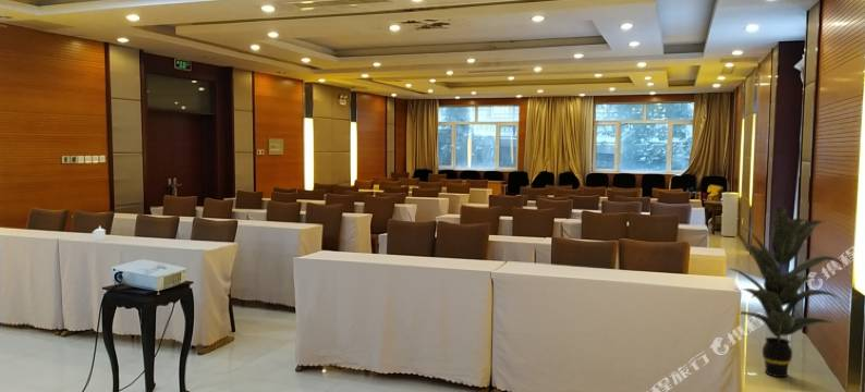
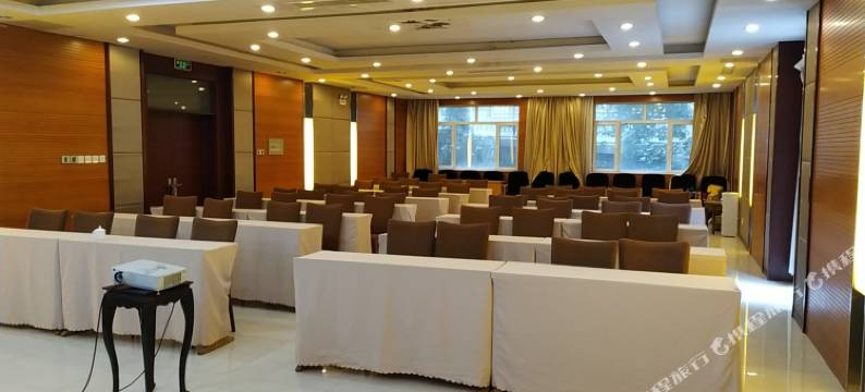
- indoor plant (783, 290)
